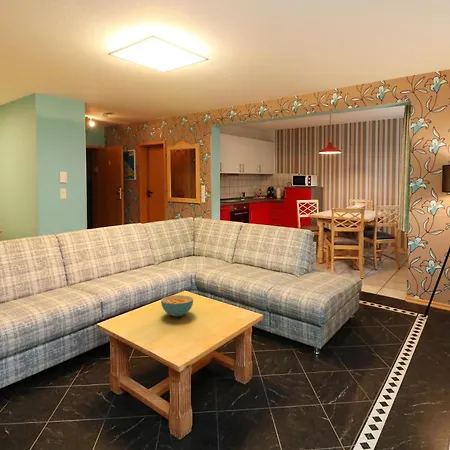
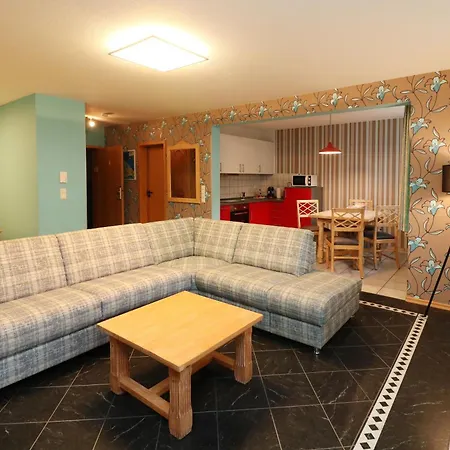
- cereal bowl (177, 307)
